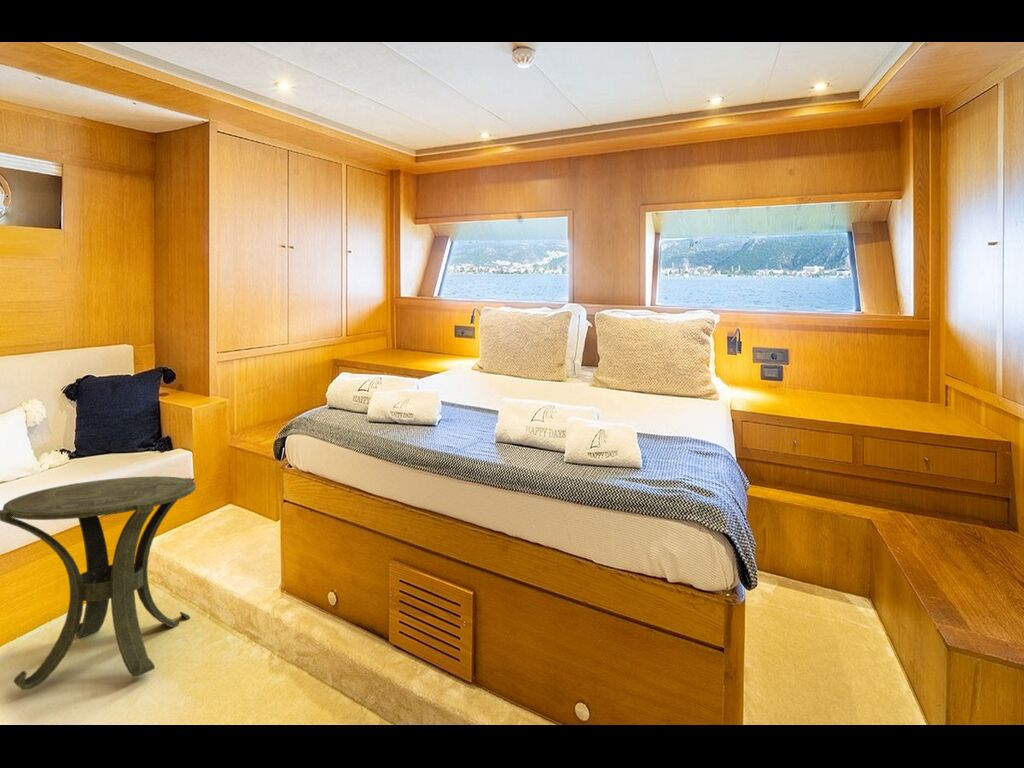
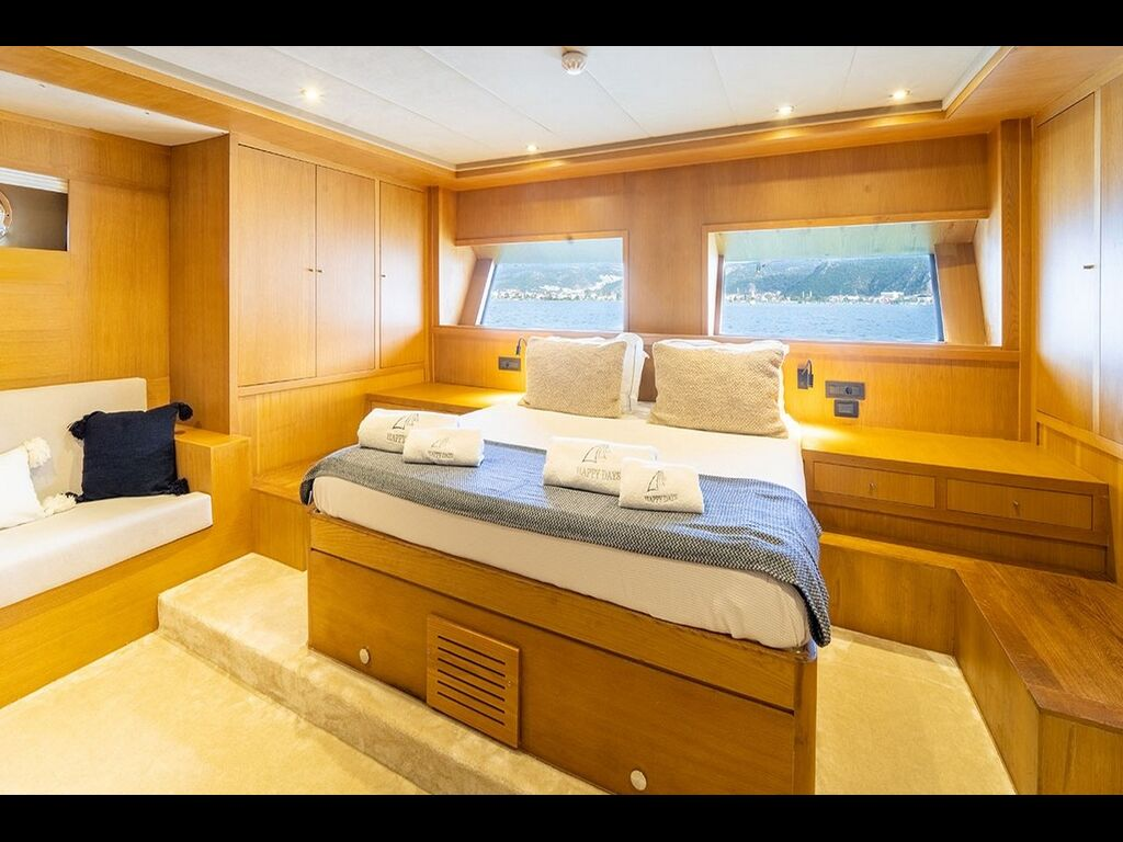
- side table (109, 572)
